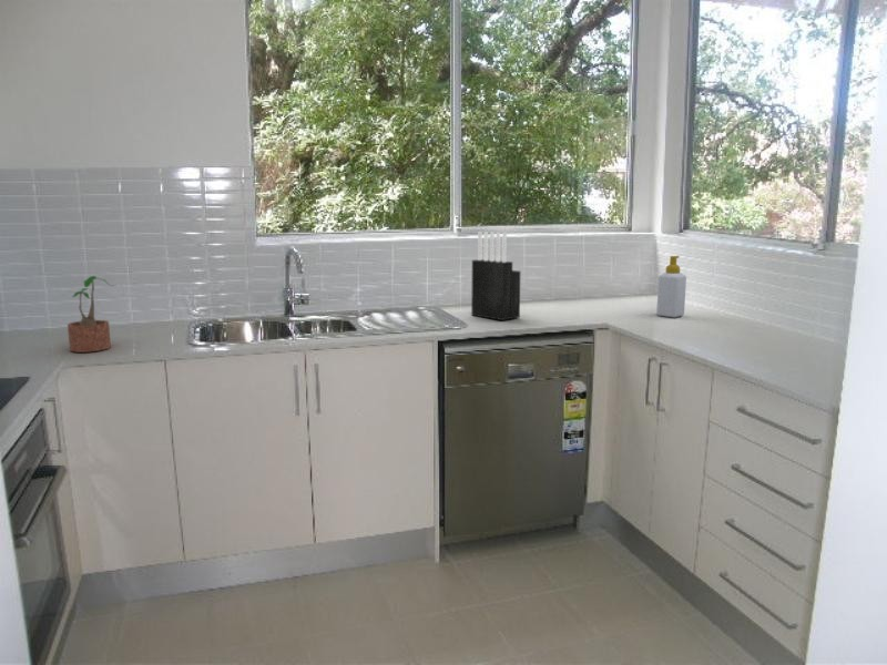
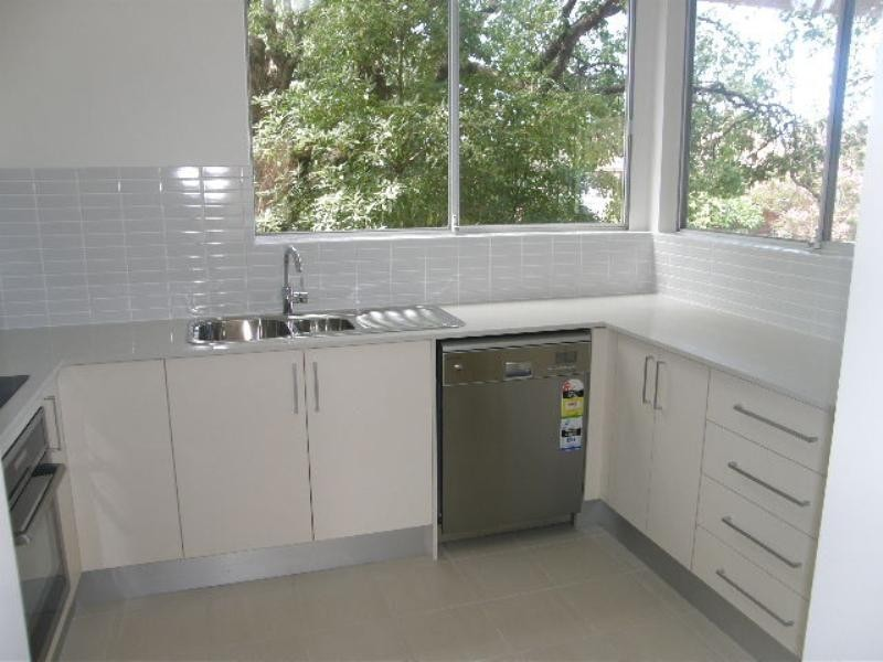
- knife block (498, 274)
- potted plant (92, 313)
- soap bottle (672, 286)
